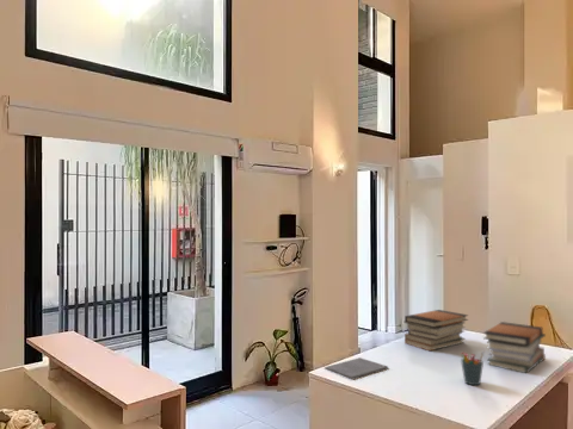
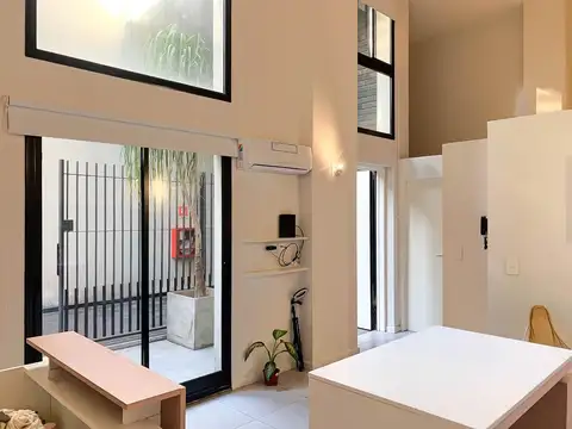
- notepad (356, 367)
- book stack (515, 346)
- pen holder (472, 366)
- book stack (436, 329)
